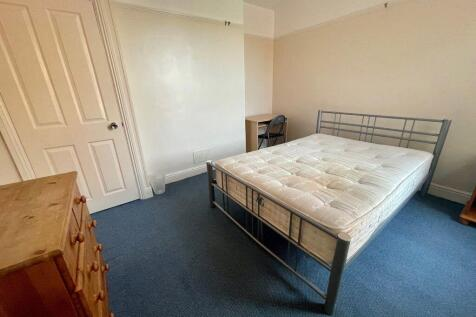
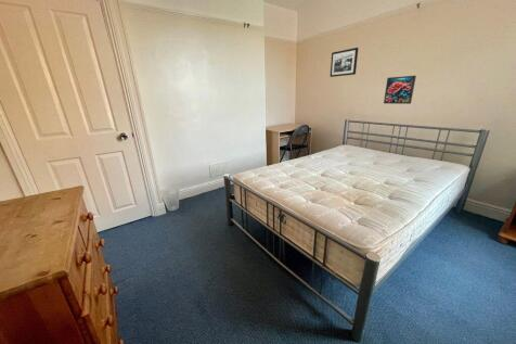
+ picture frame (343, 63)
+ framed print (398, 90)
